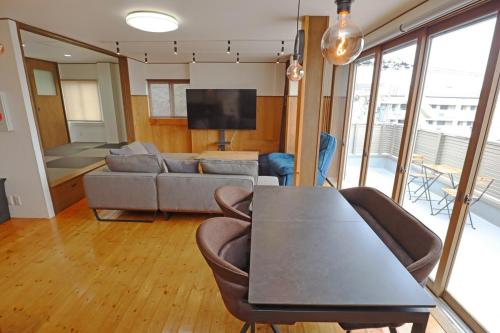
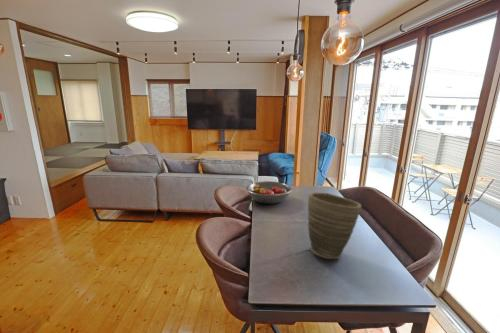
+ vase (331, 224)
+ fruit bowl (268, 192)
